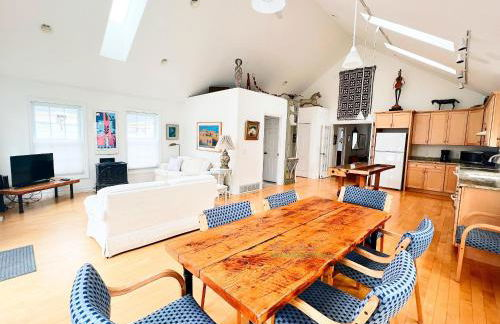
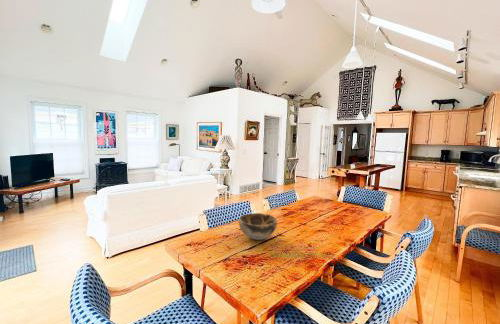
+ decorative bowl (257, 228)
